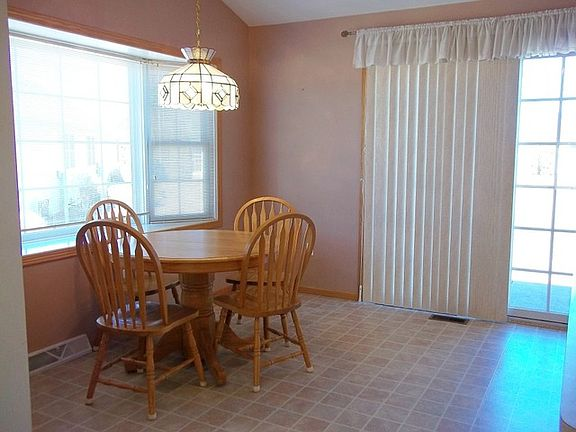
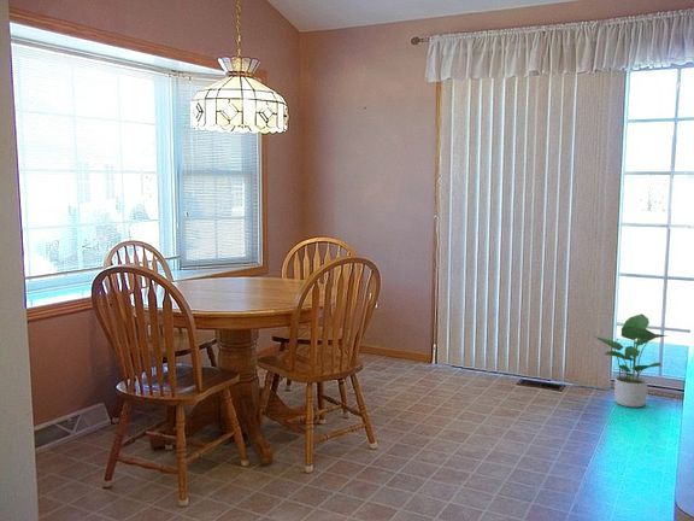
+ potted plant (628, 359)
